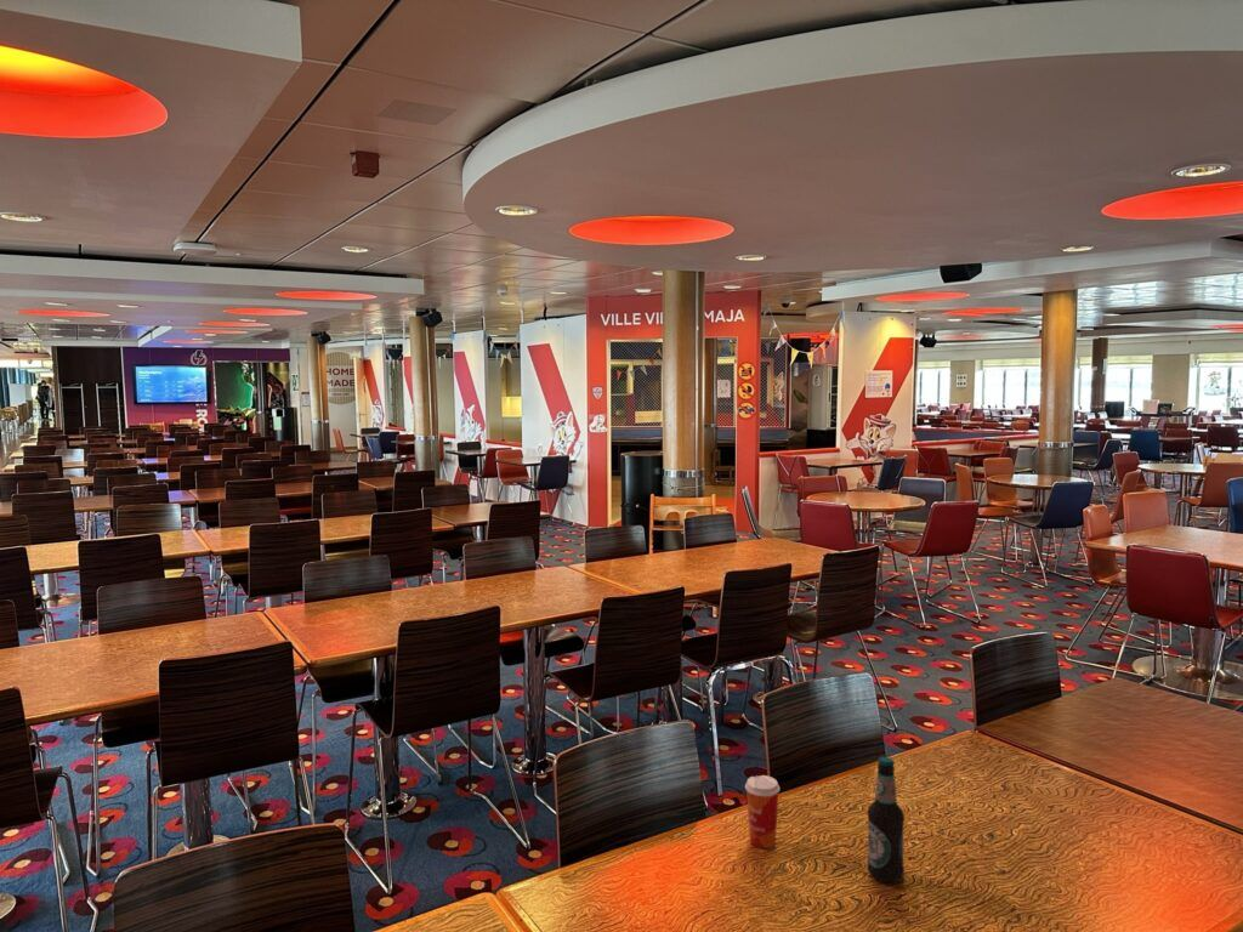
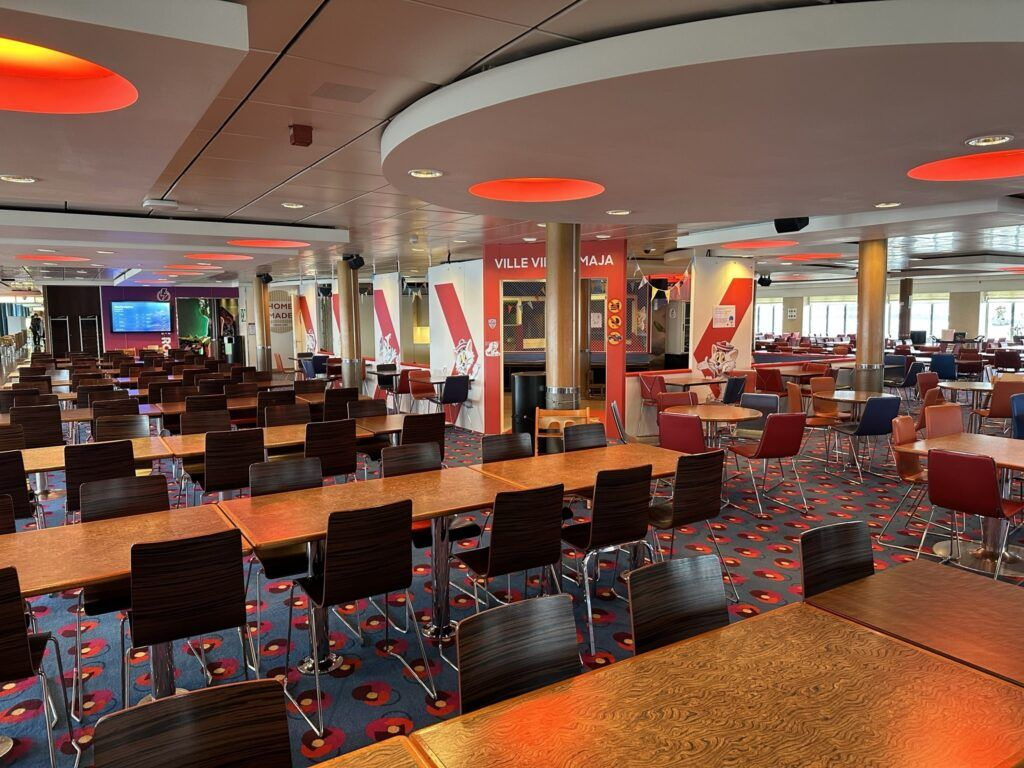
- bottle (885, 817)
- paper cup (762, 812)
